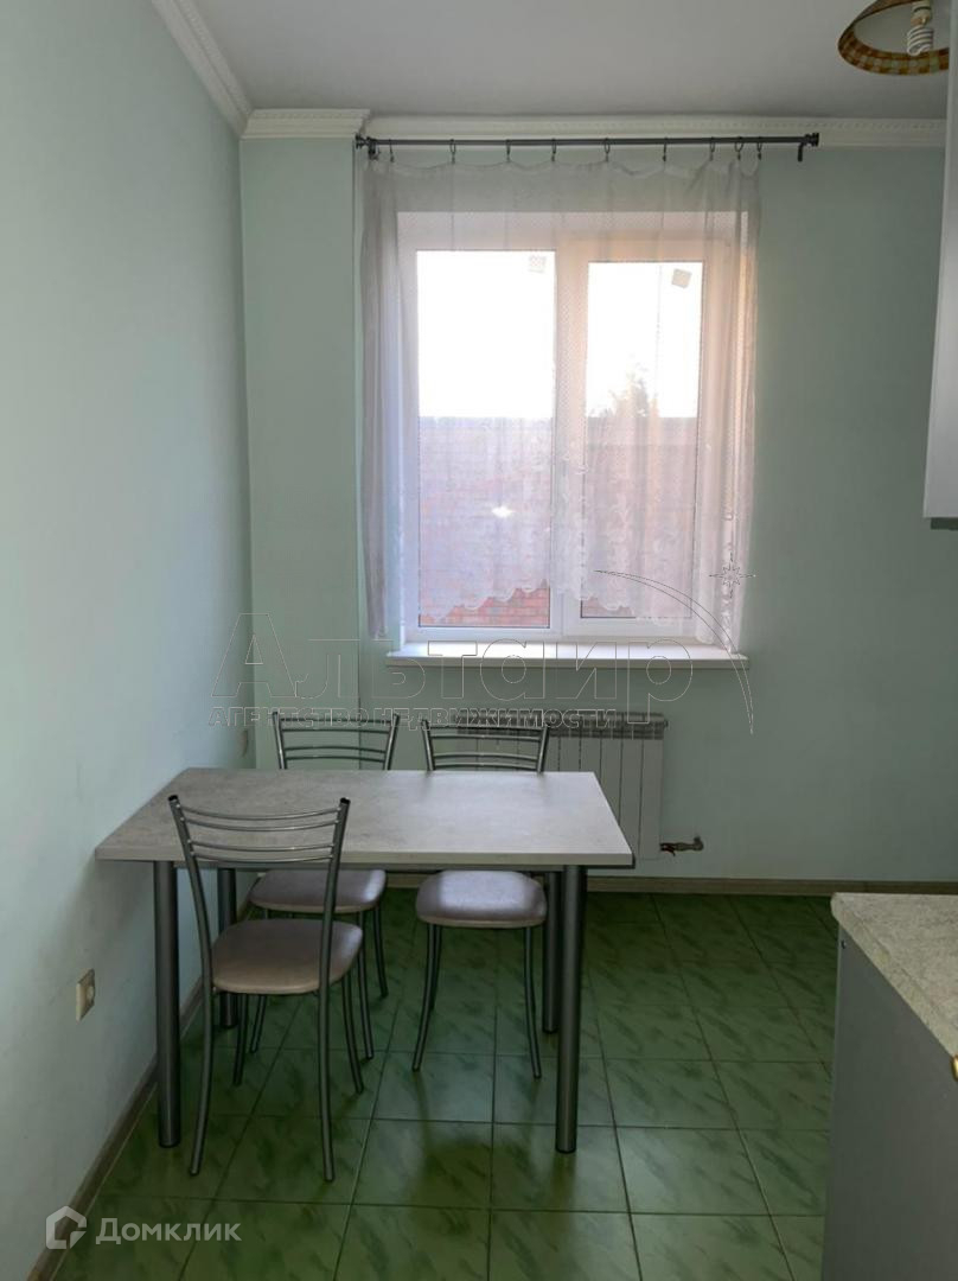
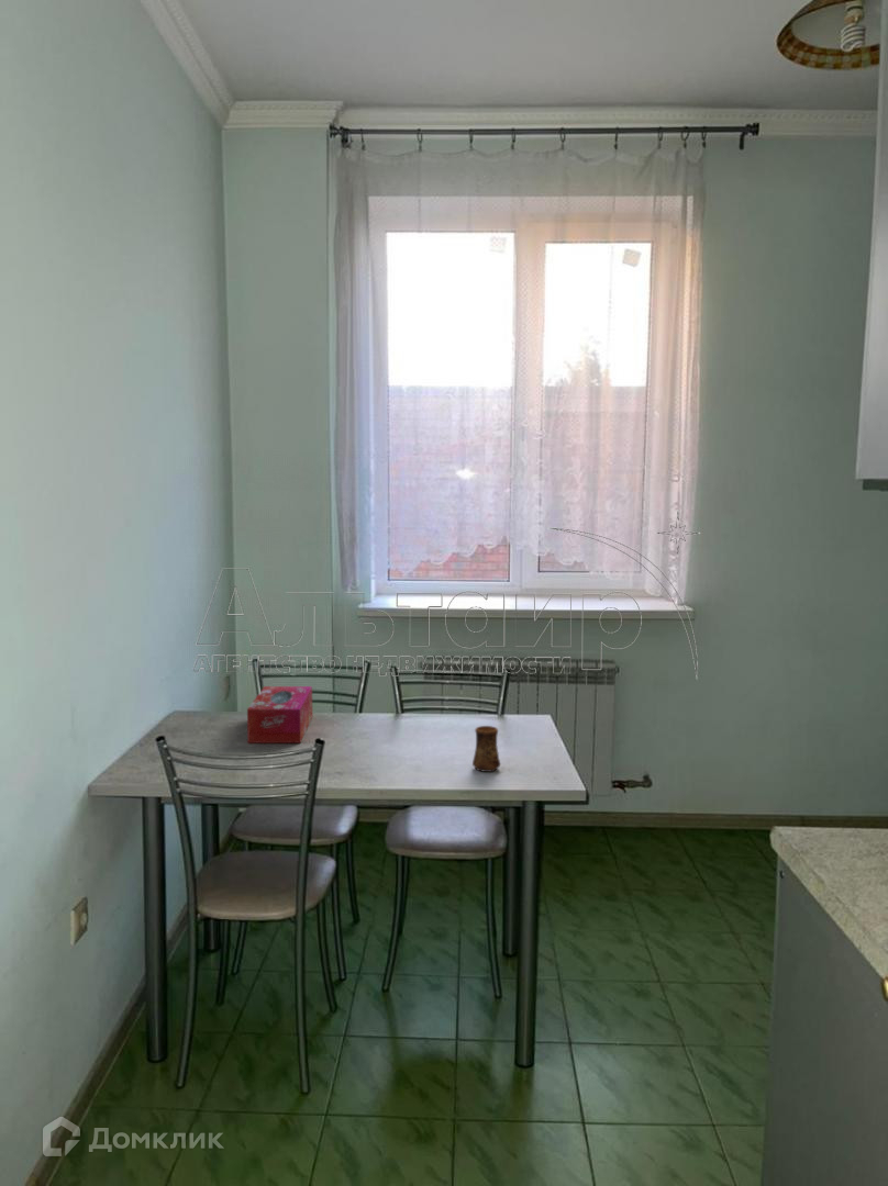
+ tissue box (281, 713)
+ cup (486, 748)
